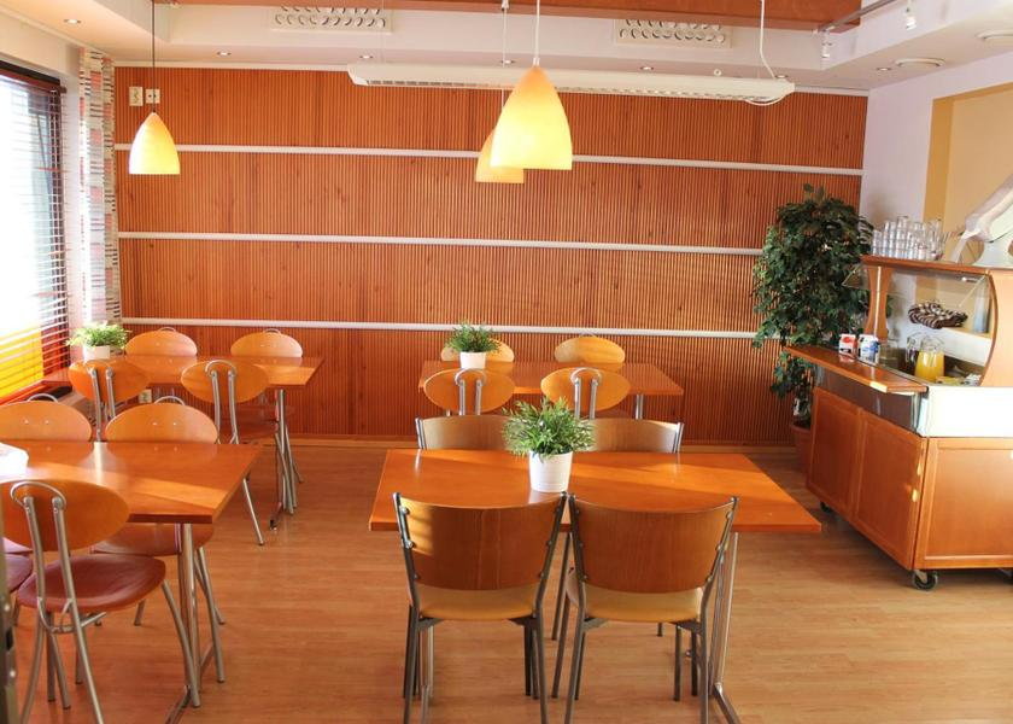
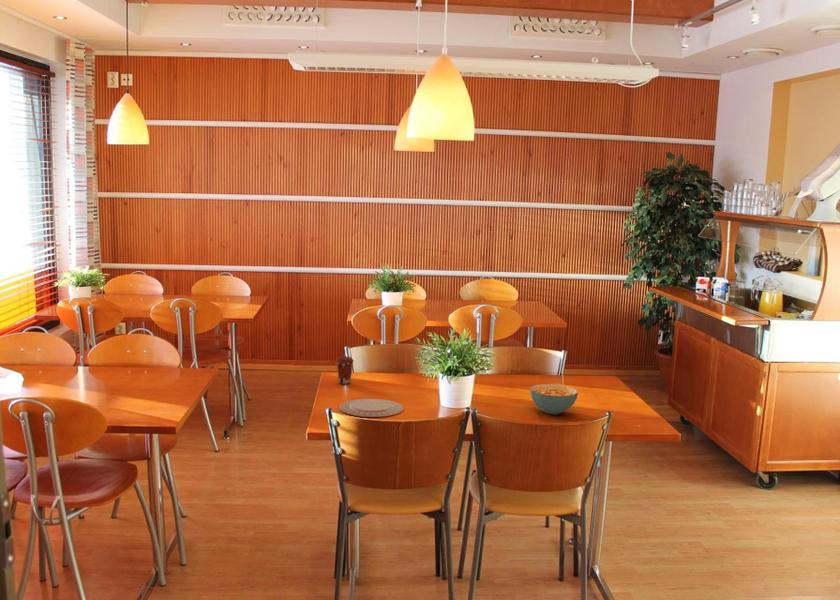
+ cereal bowl (553, 401)
+ coffee cup (344, 370)
+ chinaware (371, 406)
